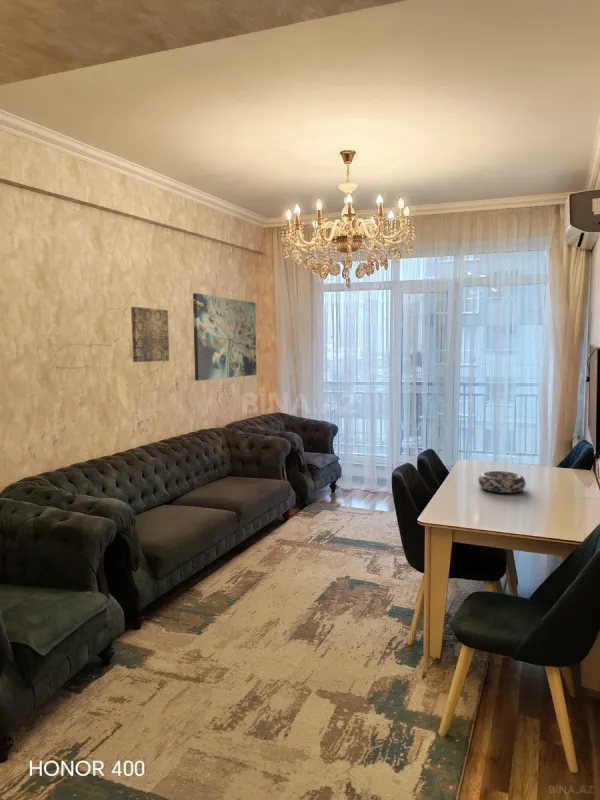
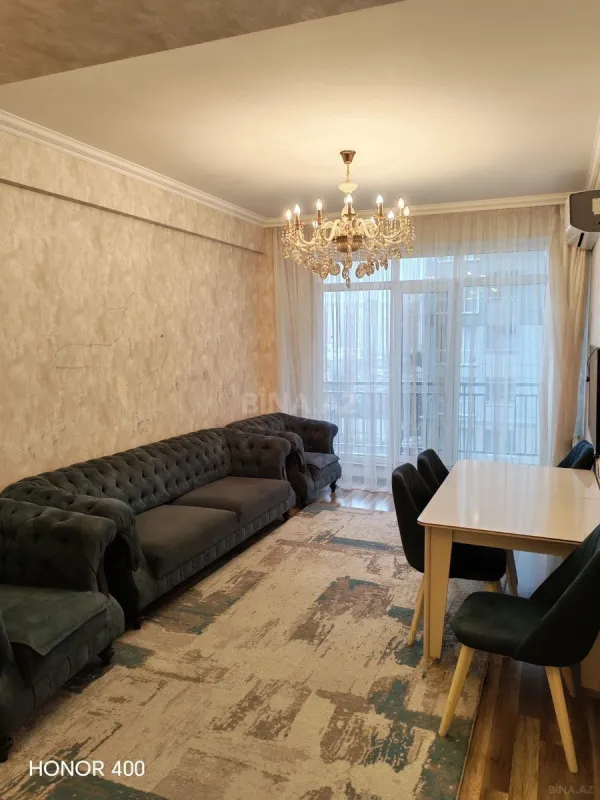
- wall art (151, 335)
- decorative bowl (501, 482)
- wall art (227, 338)
